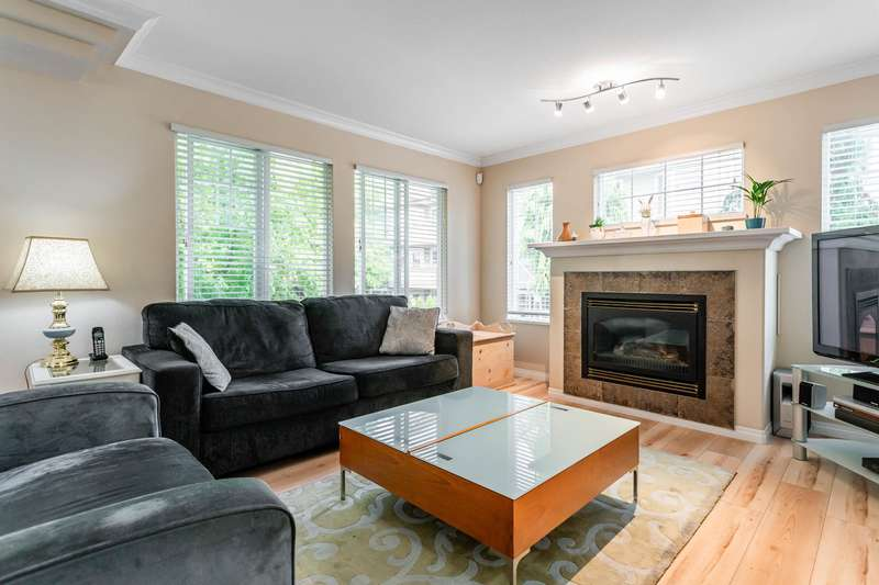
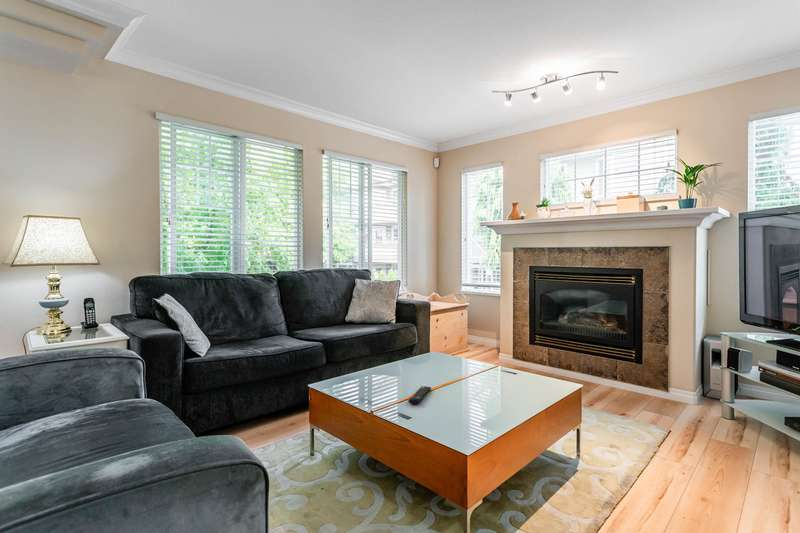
+ remote control (420, 394)
